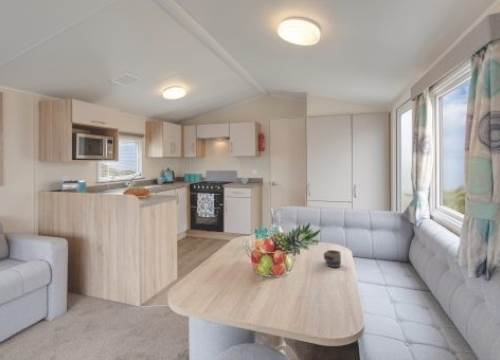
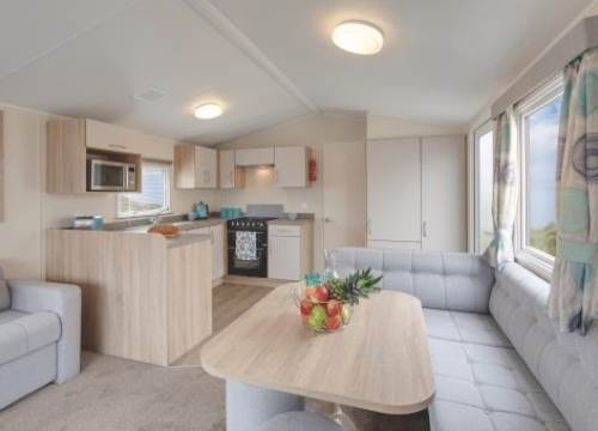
- mug (331, 257)
